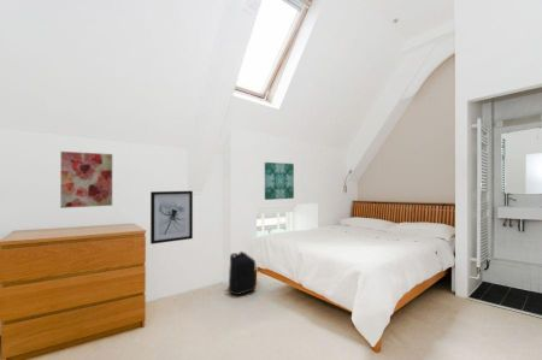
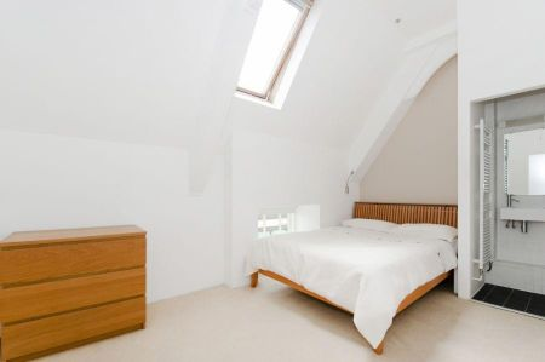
- wall art (279, 181)
- wall art (172, 216)
- wall art (87, 179)
- backpack (240, 271)
